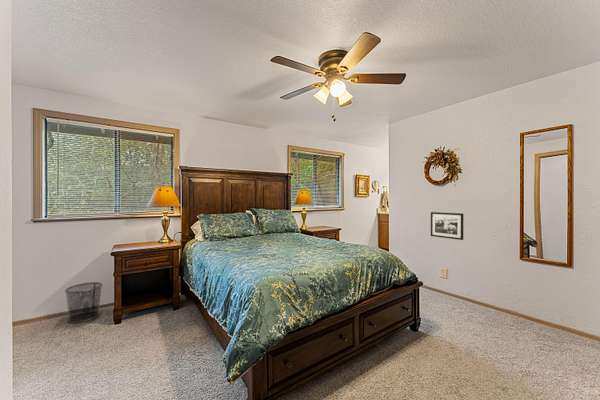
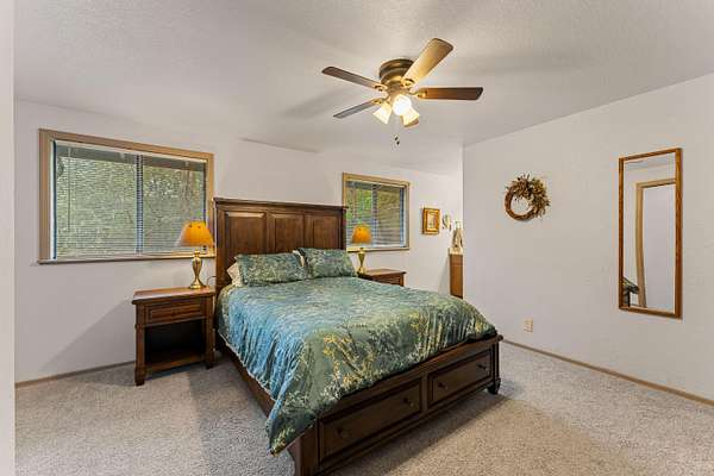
- picture frame (446, 225)
- waste bin (84, 302)
